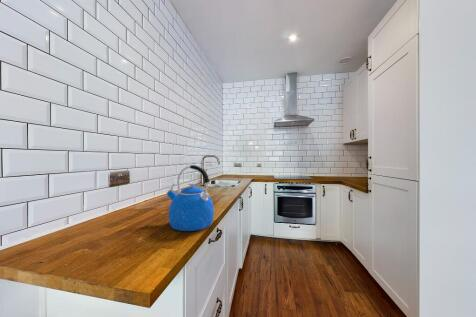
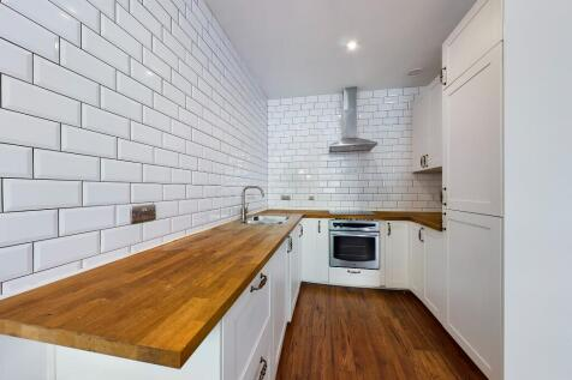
- kettle (187, 194)
